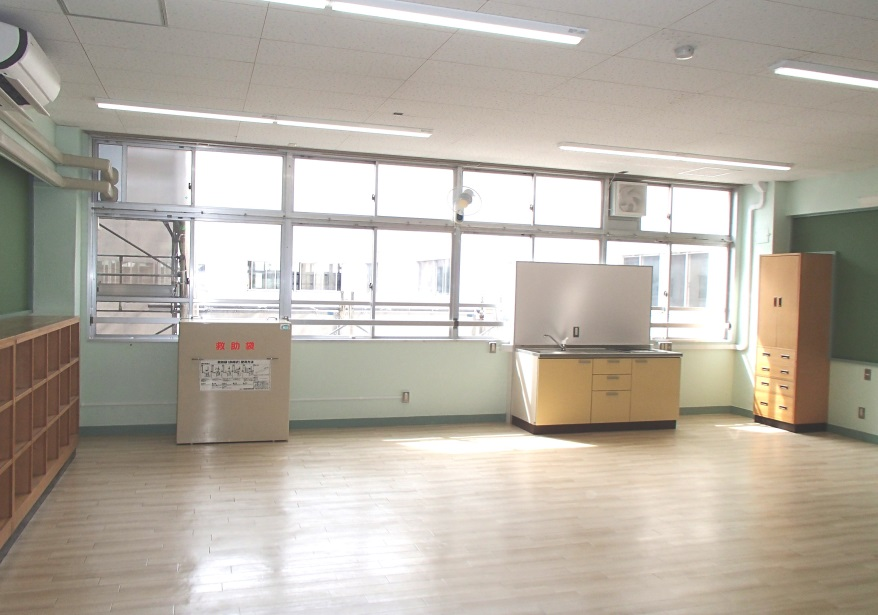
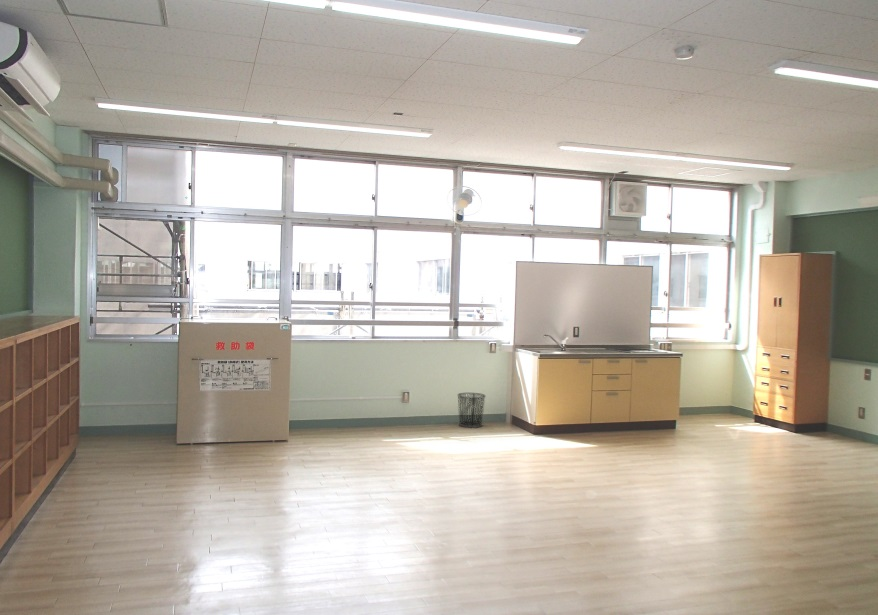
+ waste bin (470, 410)
